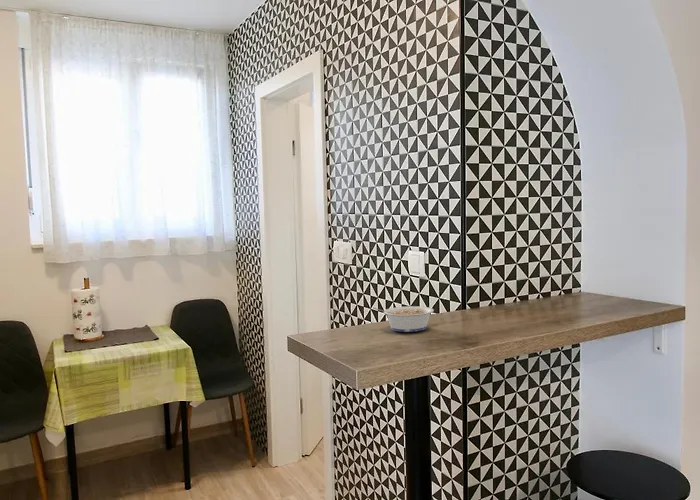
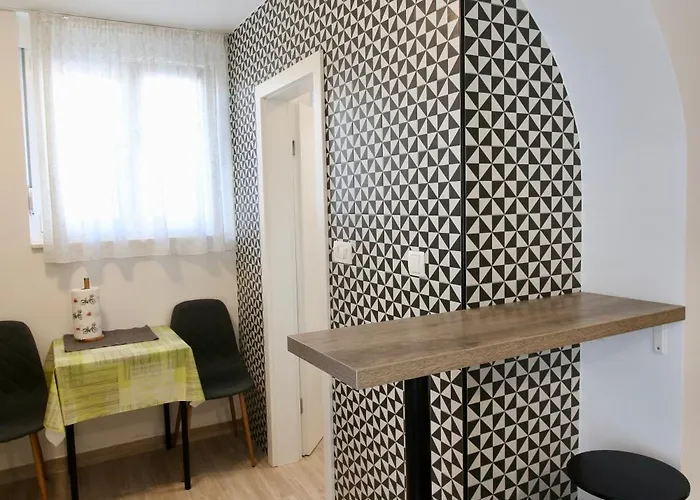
- legume (407, 317)
